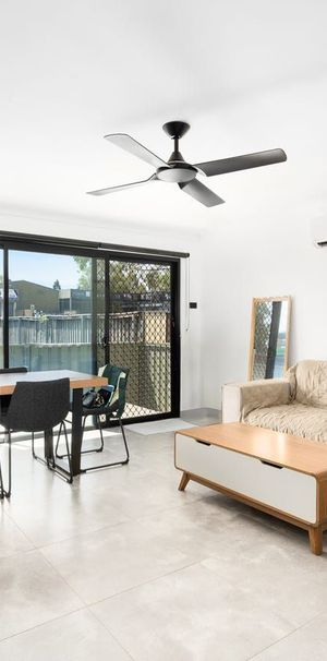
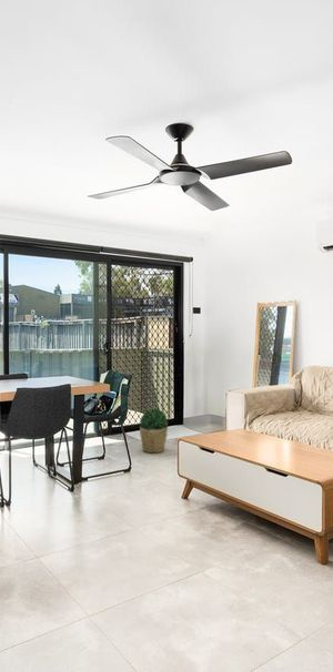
+ potted plant (153, 429)
